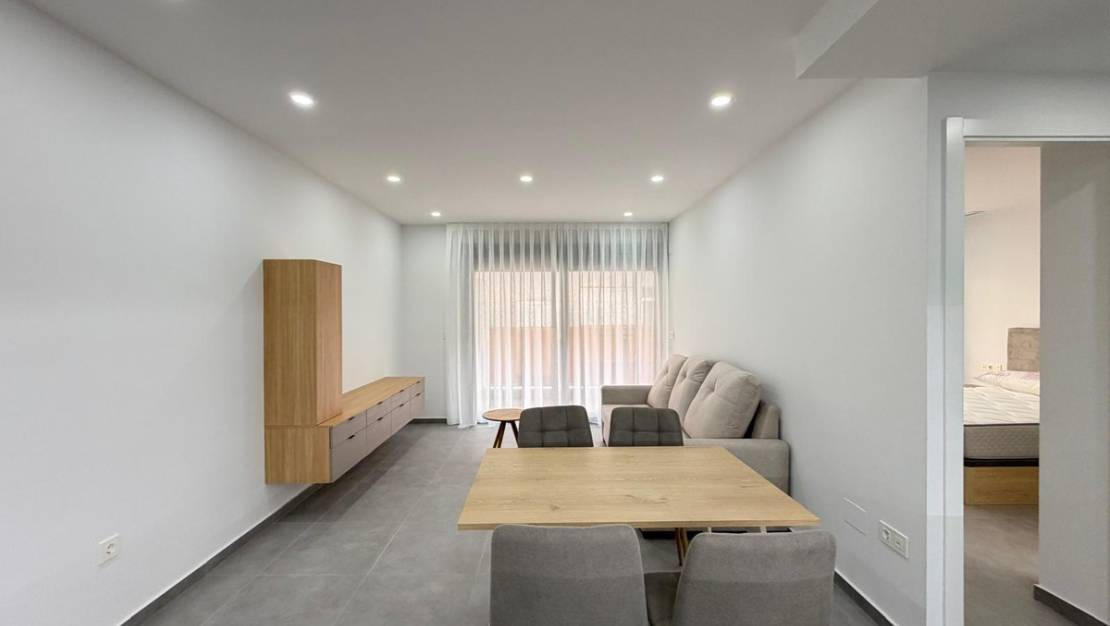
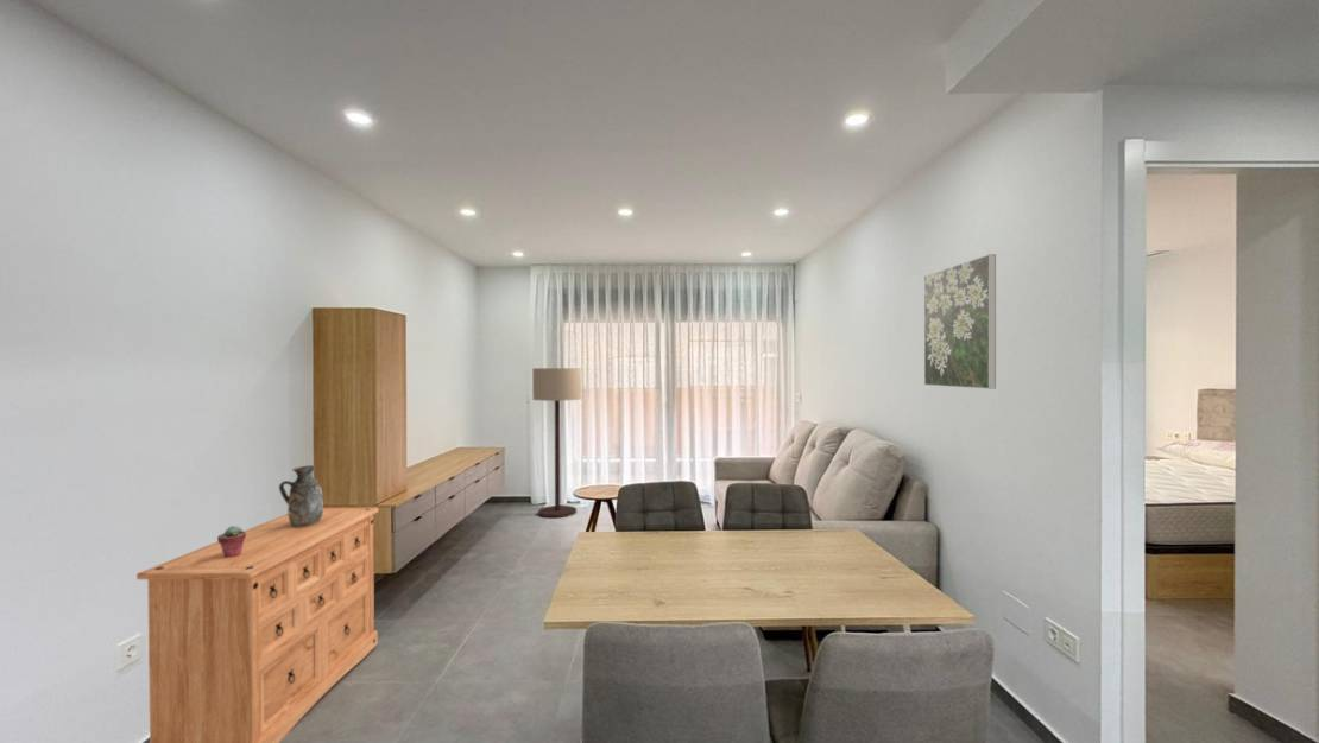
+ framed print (955, 326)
+ decorative vase (301, 495)
+ floor lamp (557, 440)
+ potted succulent (232, 539)
+ dresser (280, 615)
